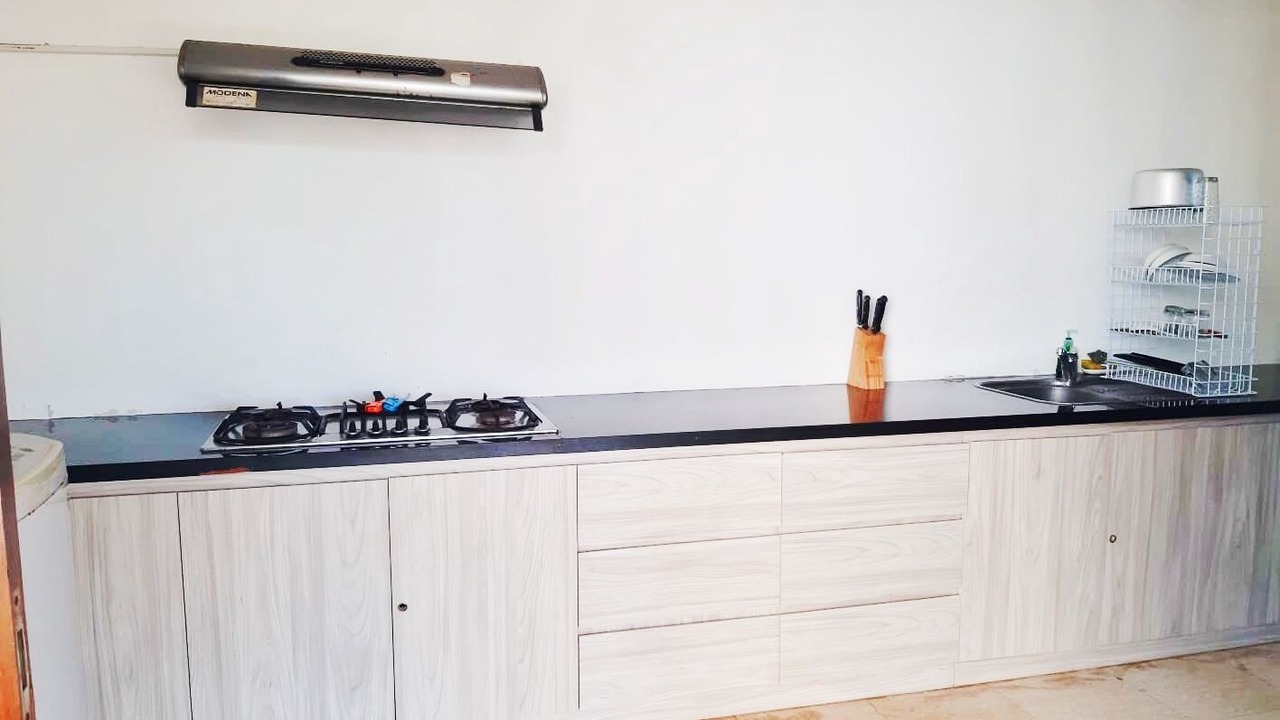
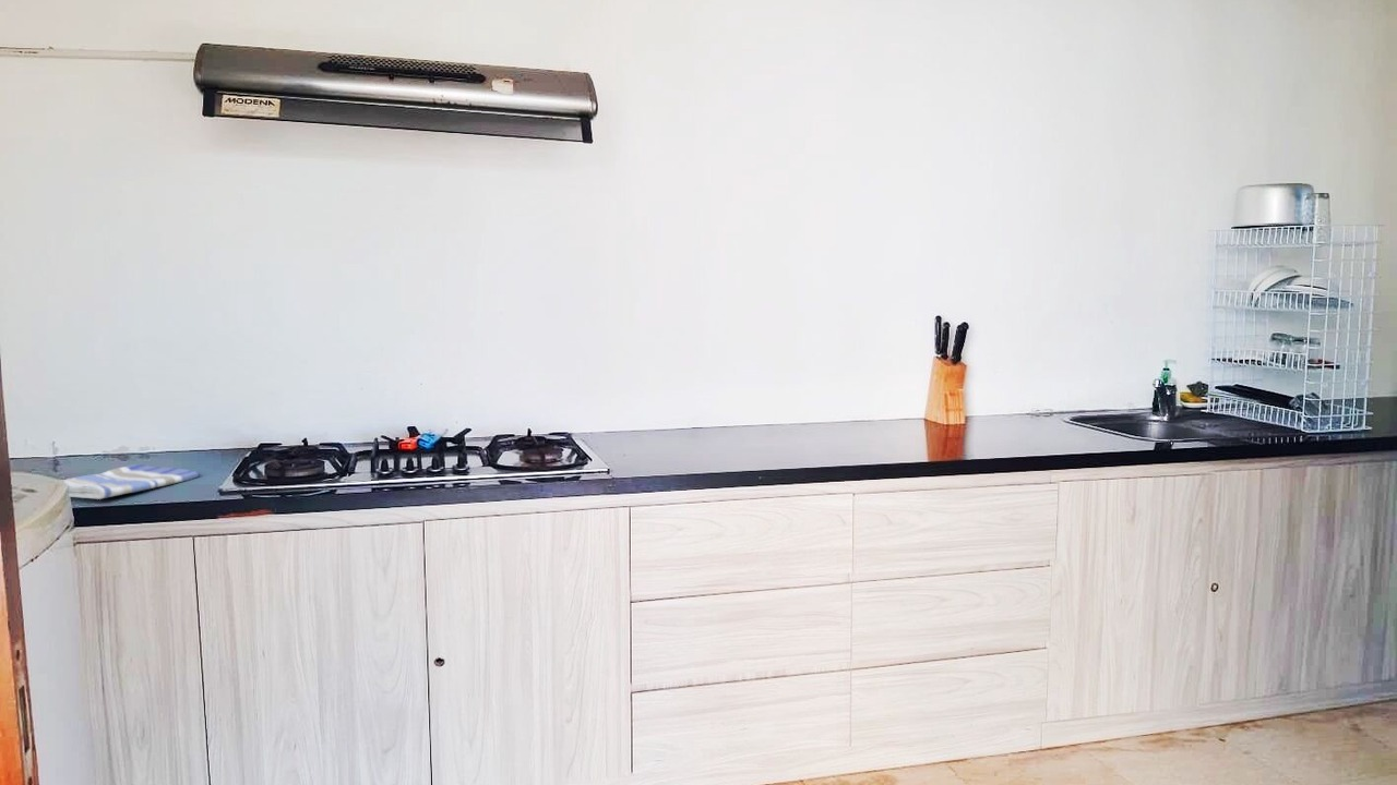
+ dish towel (122, 480)
